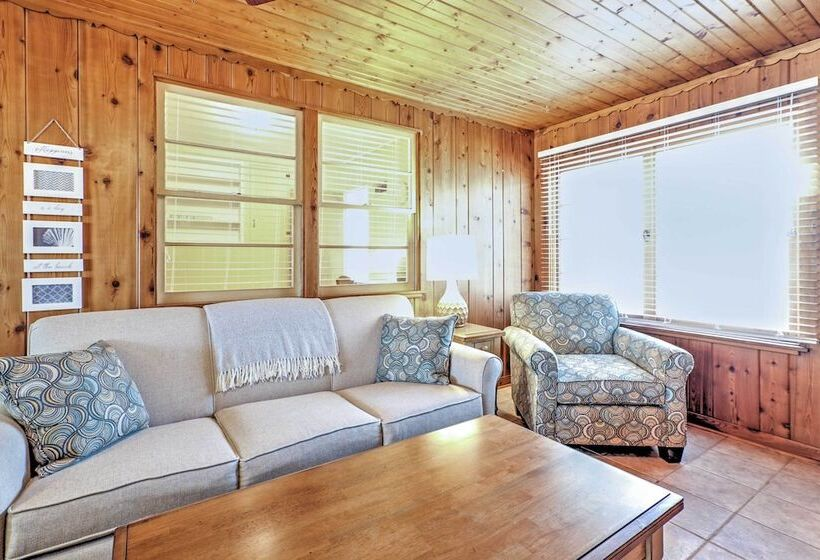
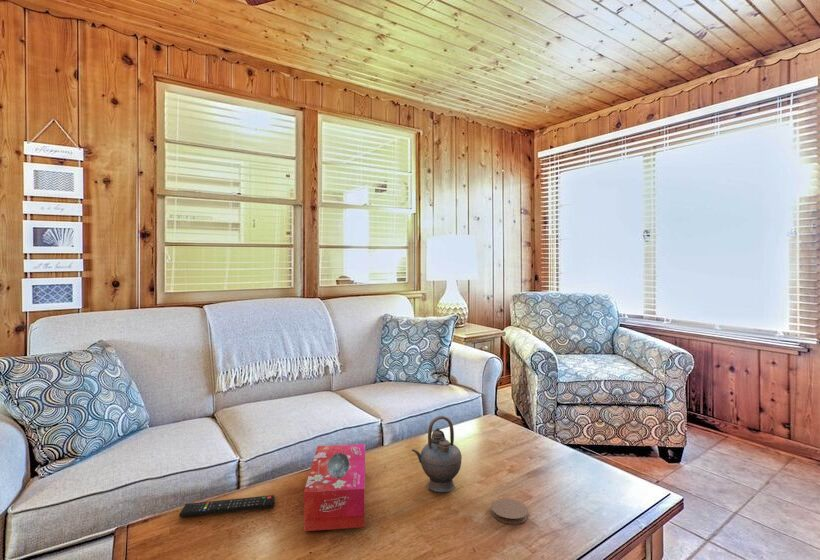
+ tissue box (338, 482)
+ teapot (436, 451)
+ remote control (229, 506)
+ coaster (509, 510)
